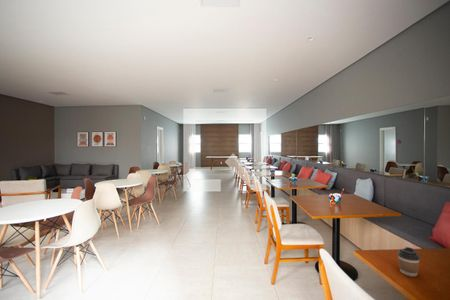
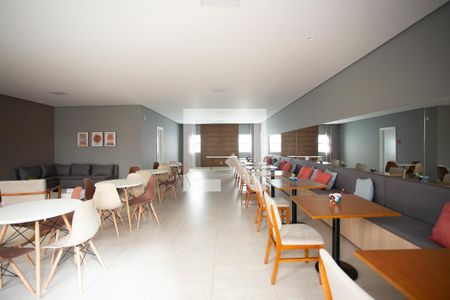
- coffee cup (408, 261)
